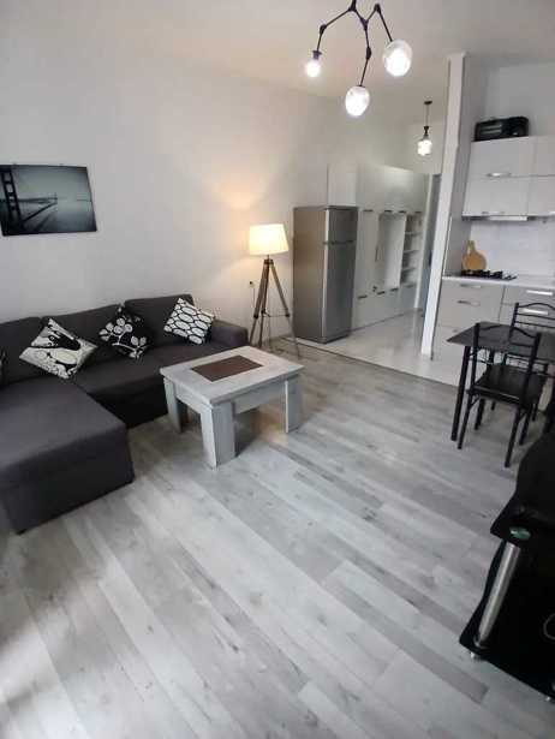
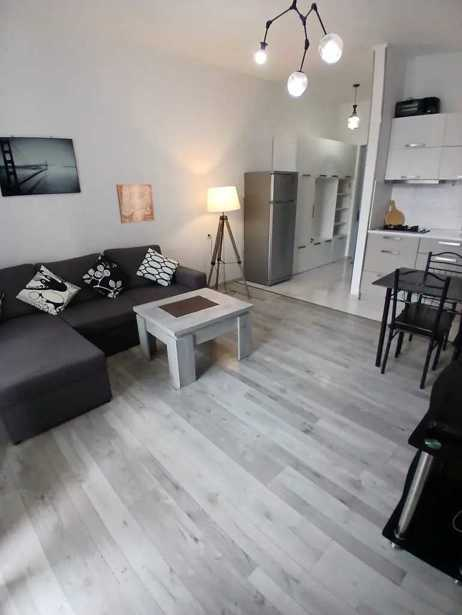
+ wall art (136, 203)
